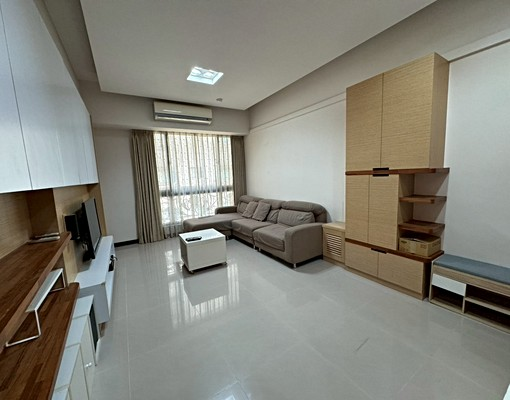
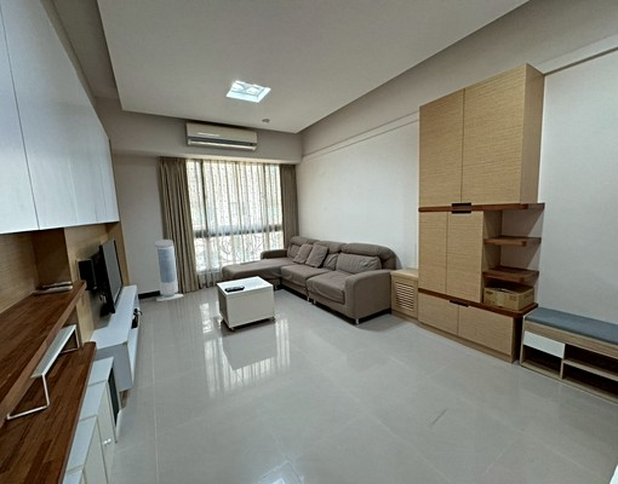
+ air purifier (166, 269)
